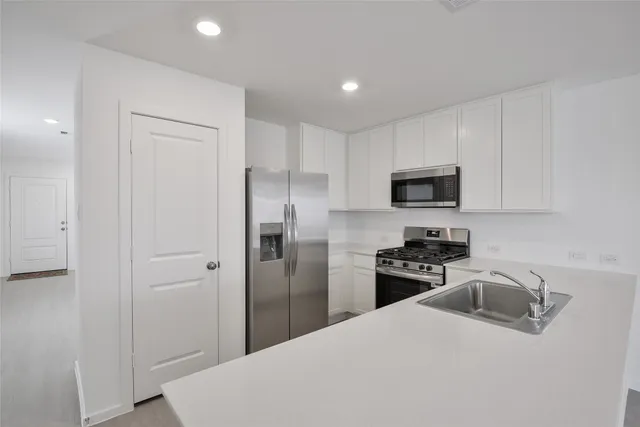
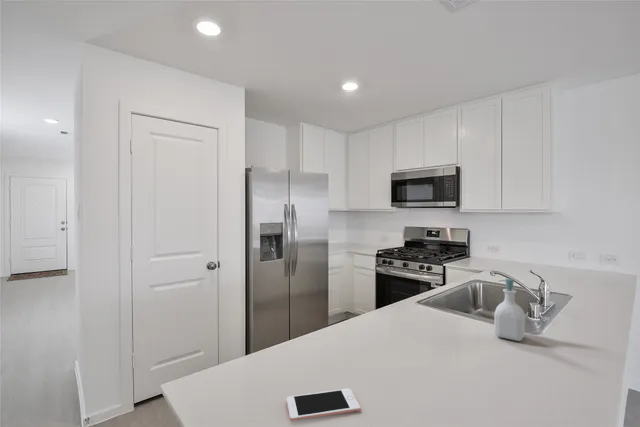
+ soap bottle (509, 307)
+ cell phone (322, 403)
